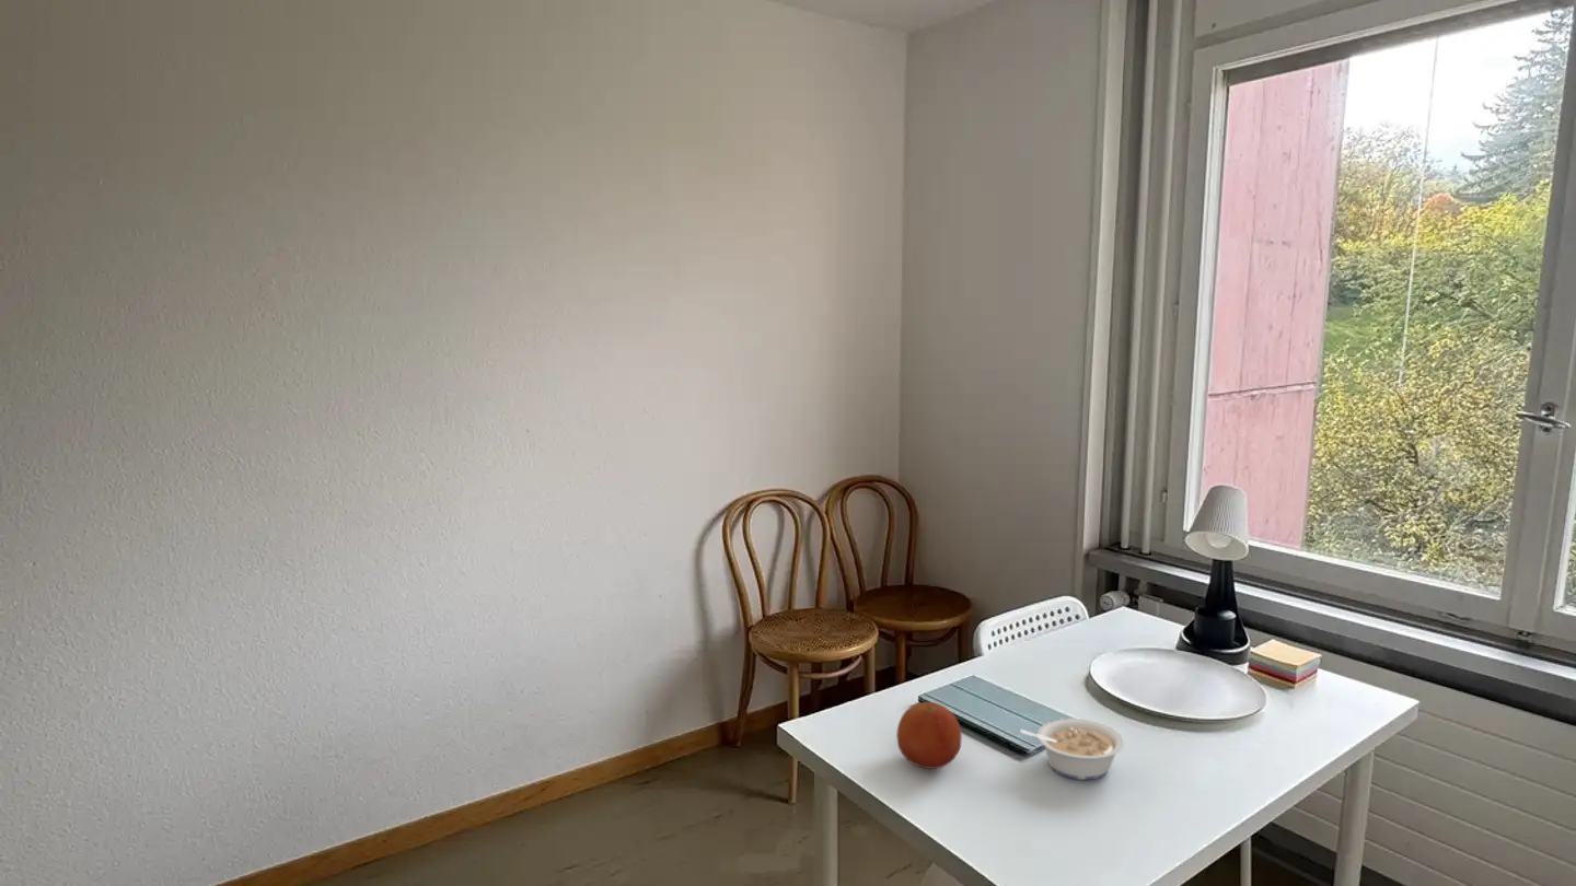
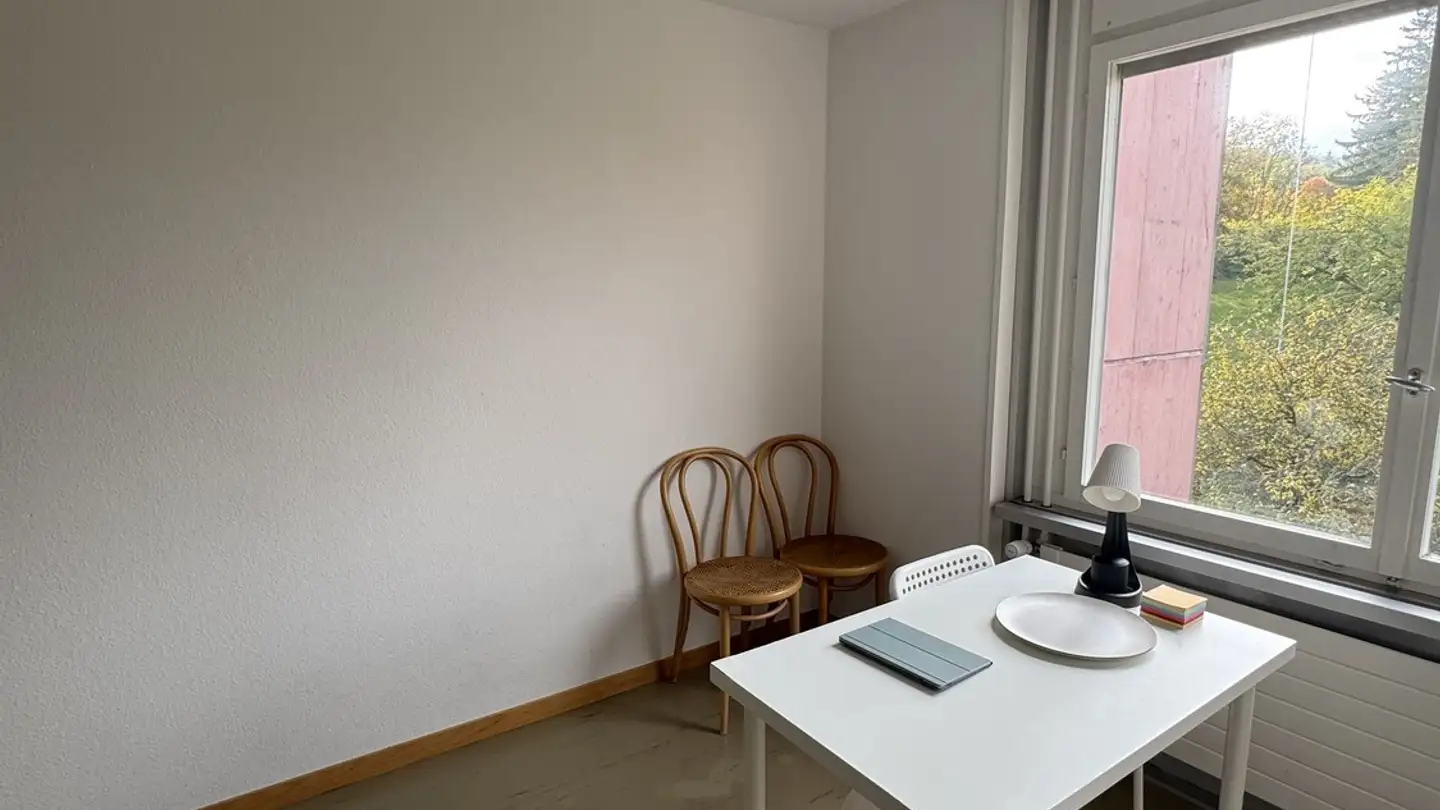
- fruit (929, 733)
- legume (1077, 749)
